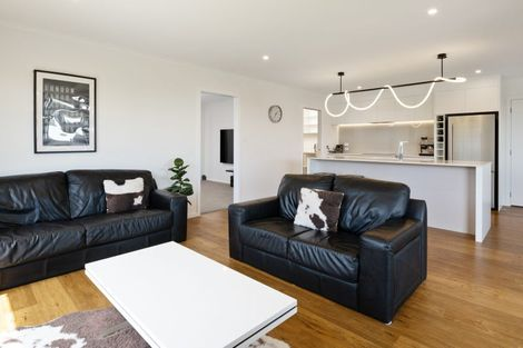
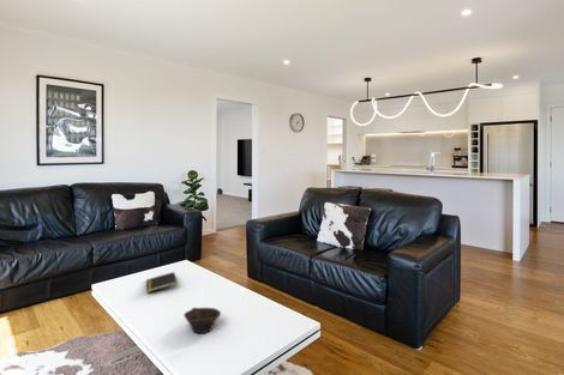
+ notepad (161, 280)
+ bowl (202, 320)
